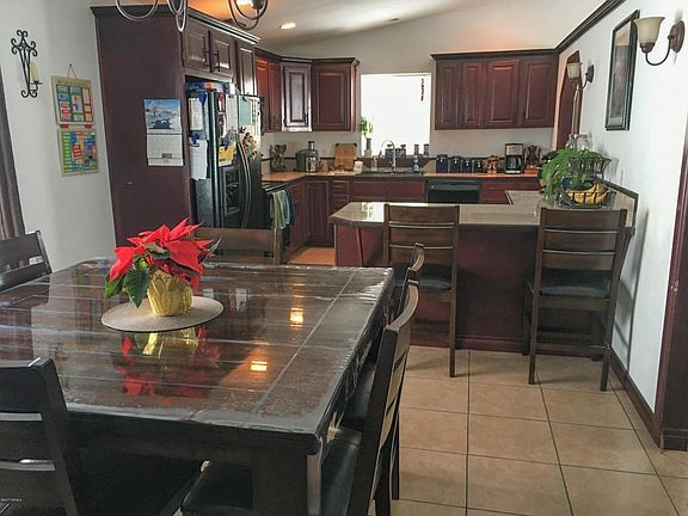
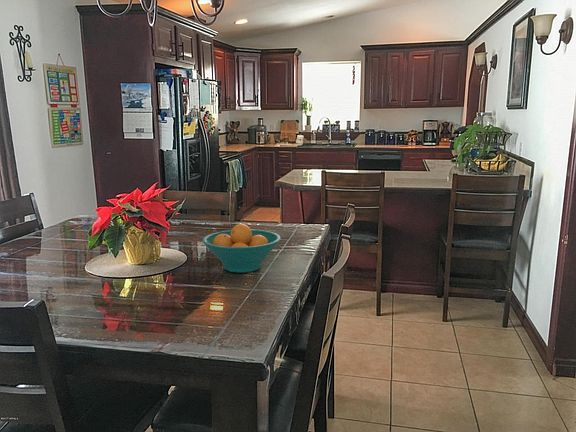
+ fruit bowl (241, 246)
